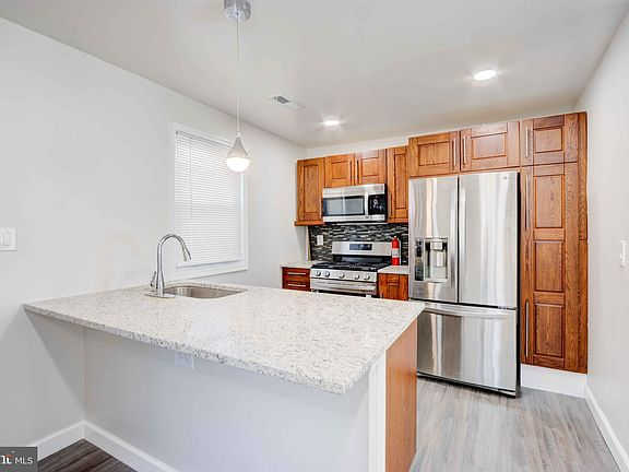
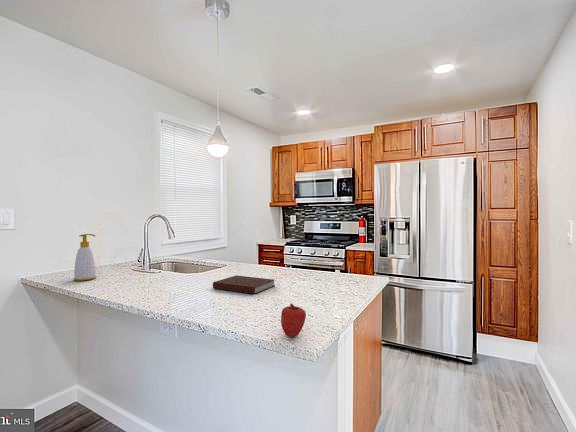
+ notebook (244, 283)
+ apple (293, 319)
+ soap bottle (85, 256)
